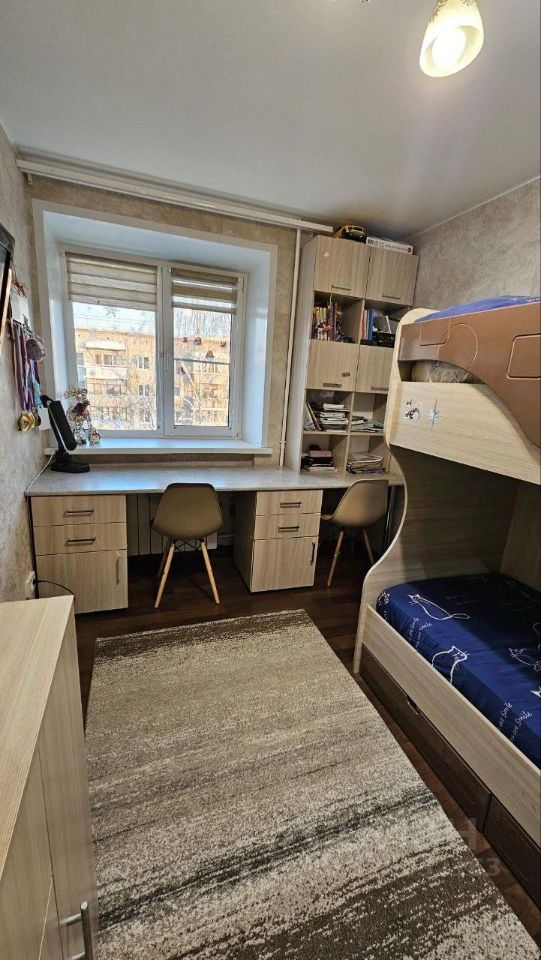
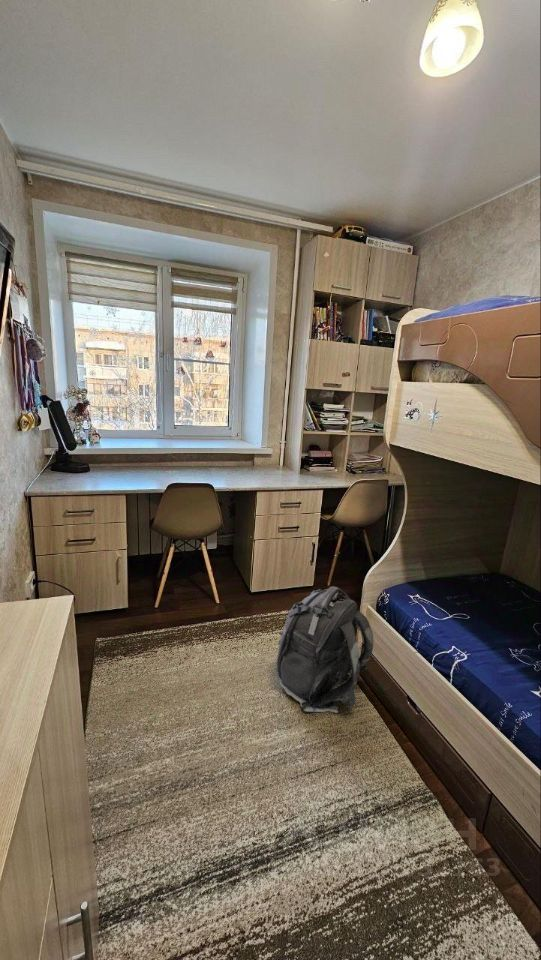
+ backpack (323, 638)
